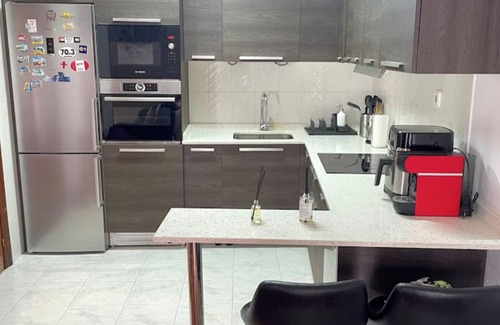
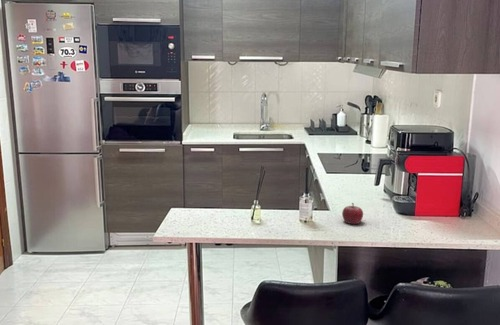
+ fruit (352, 212)
